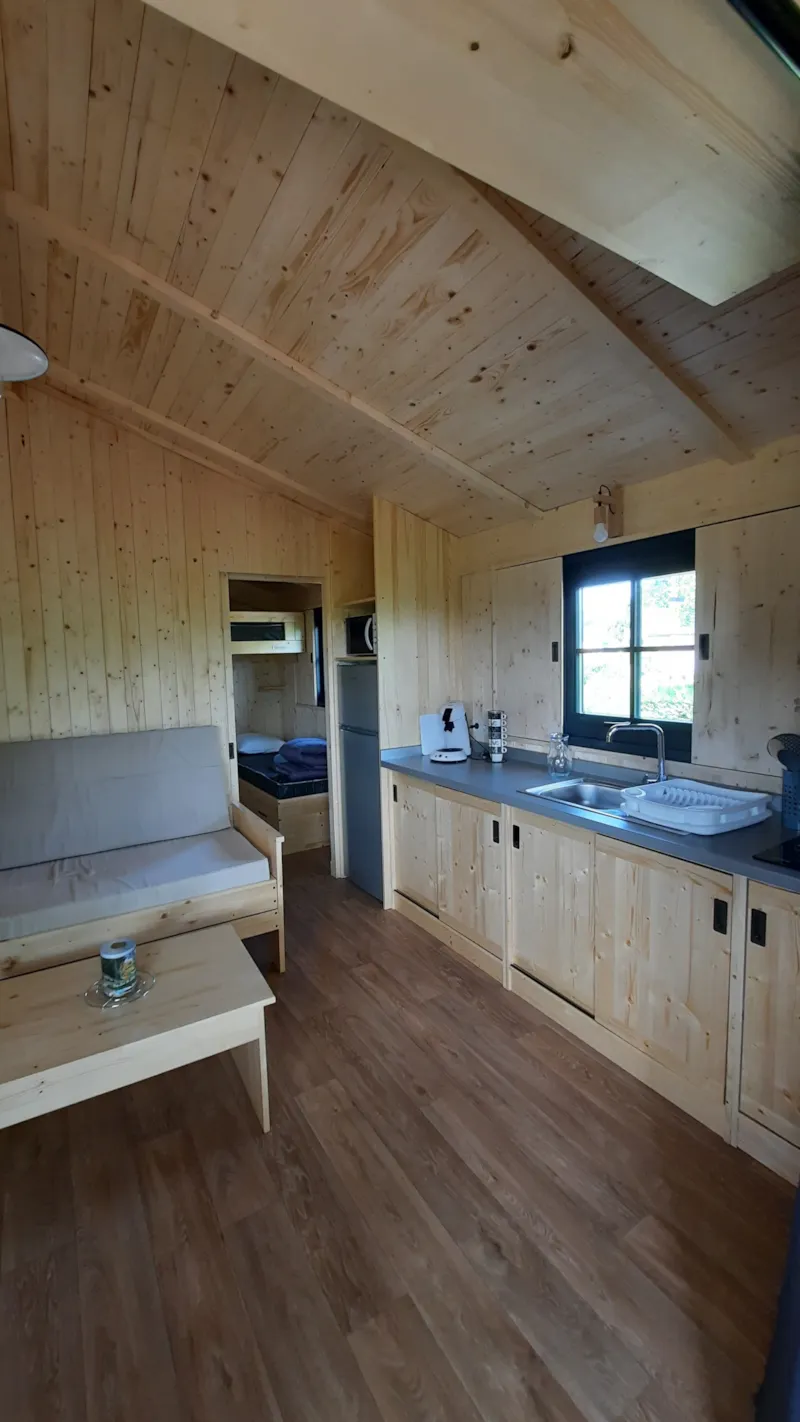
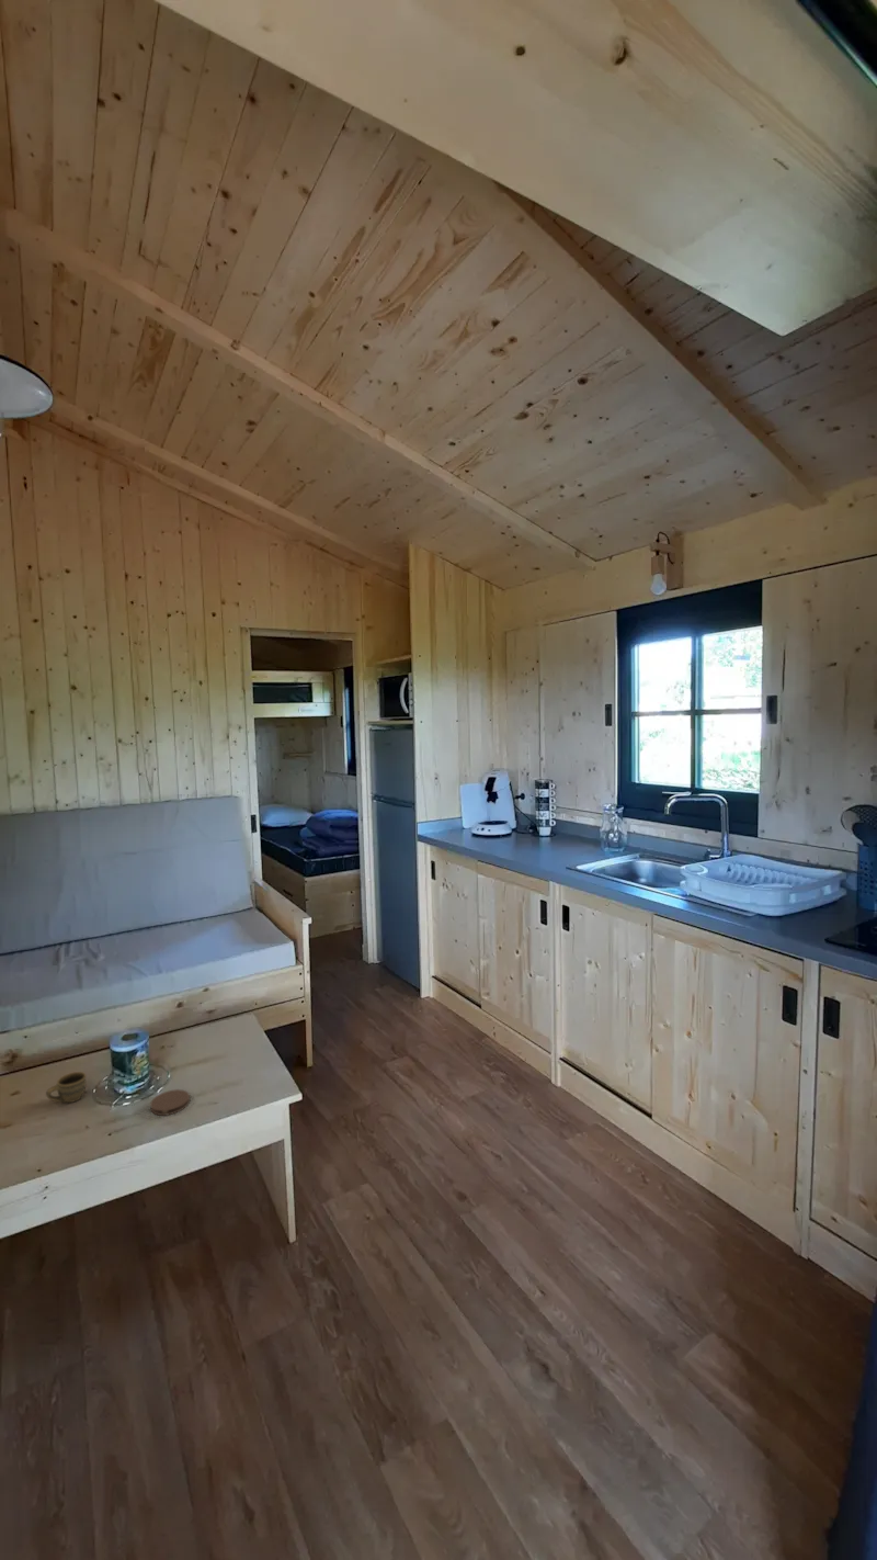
+ cup (66, 1089)
+ coaster (170, 1101)
